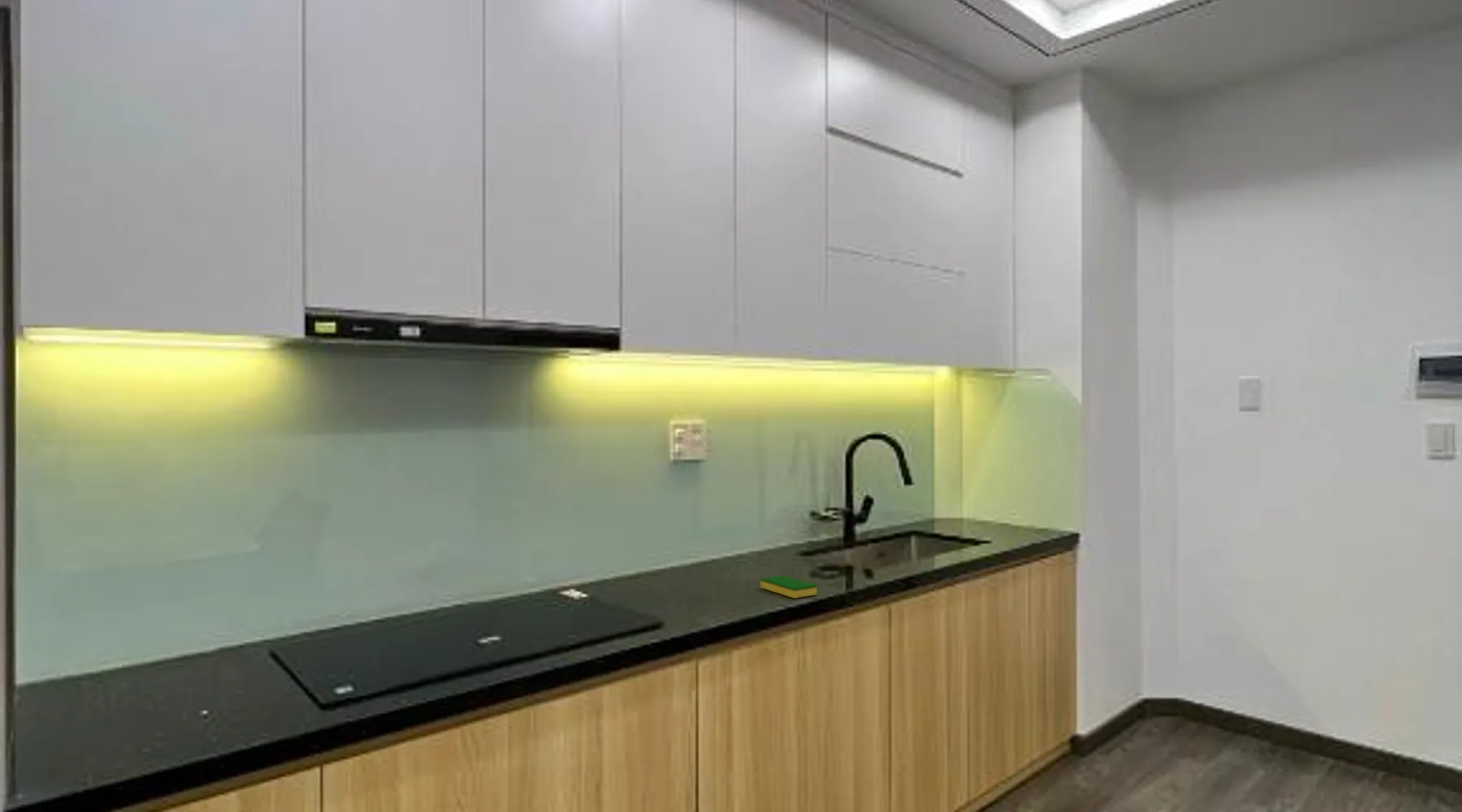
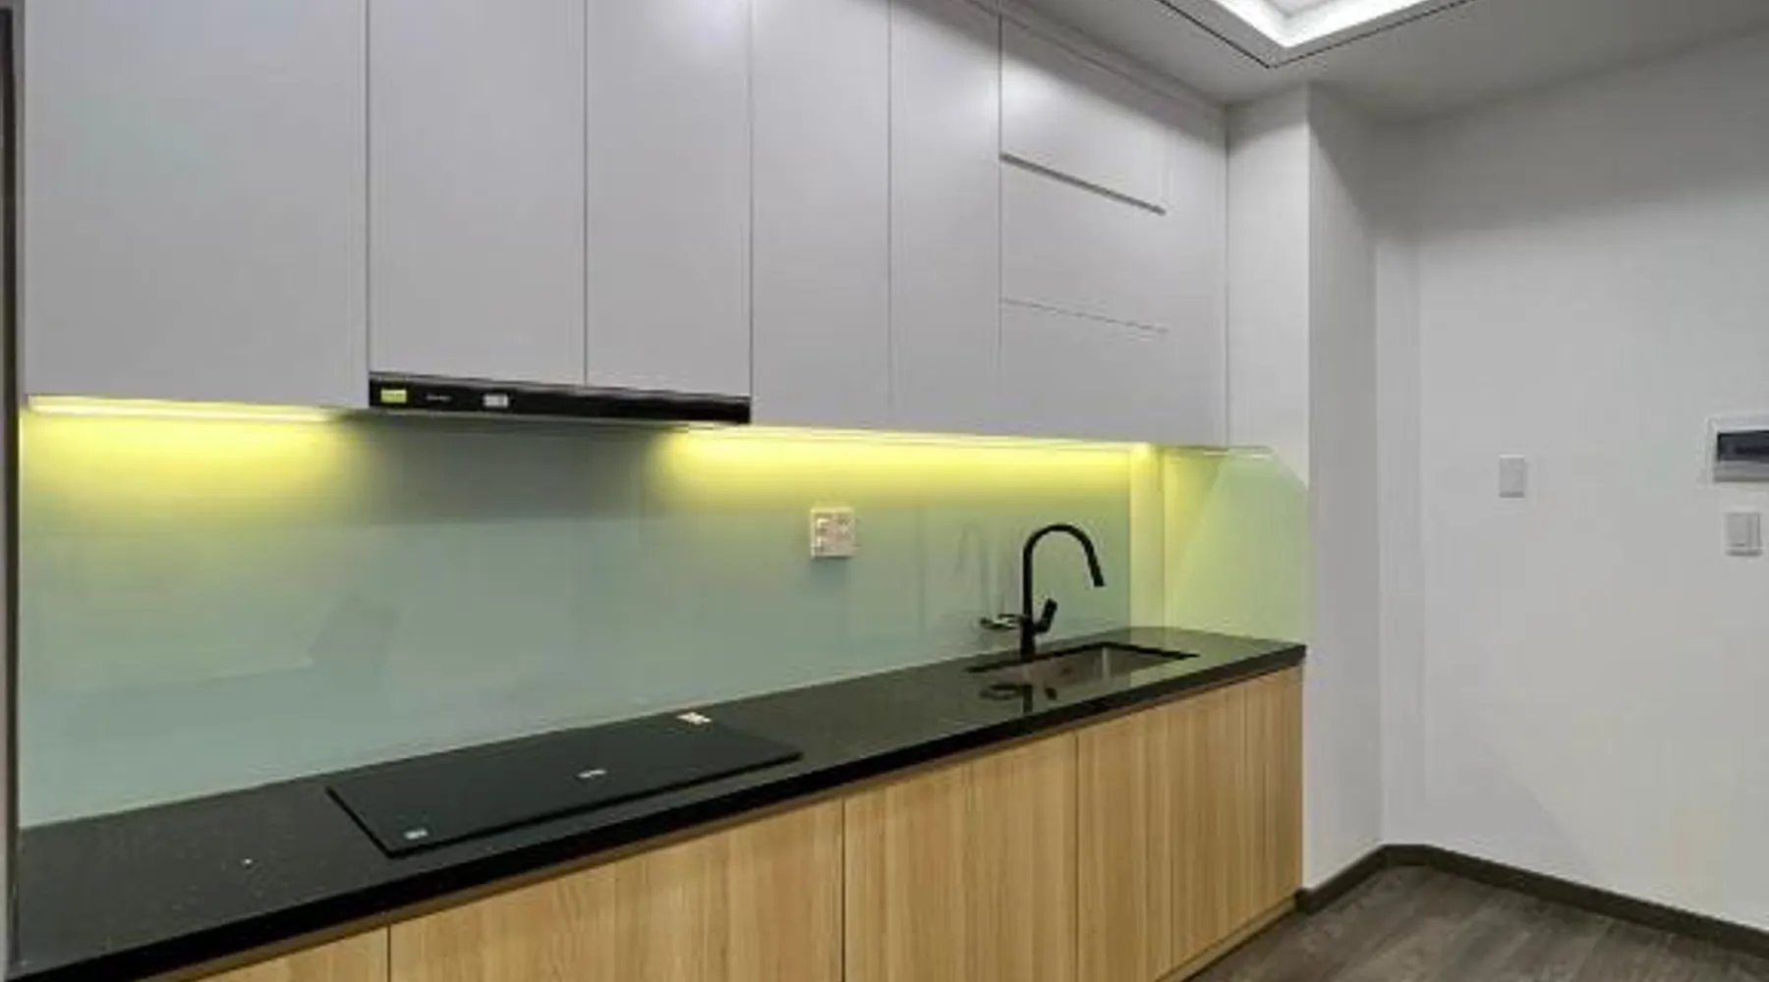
- dish sponge (788, 586)
